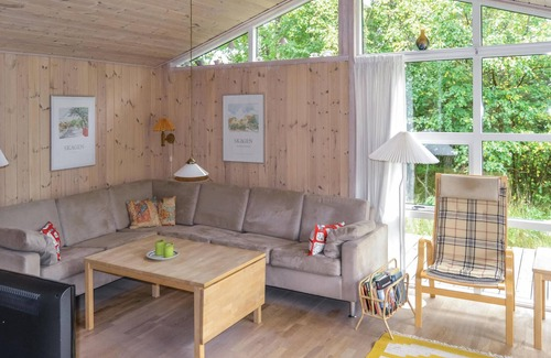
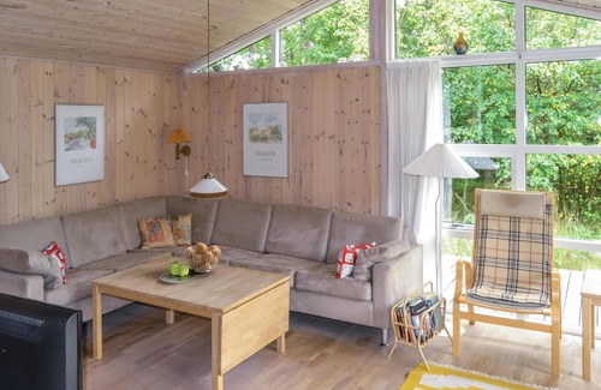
+ fruit basket (202, 257)
